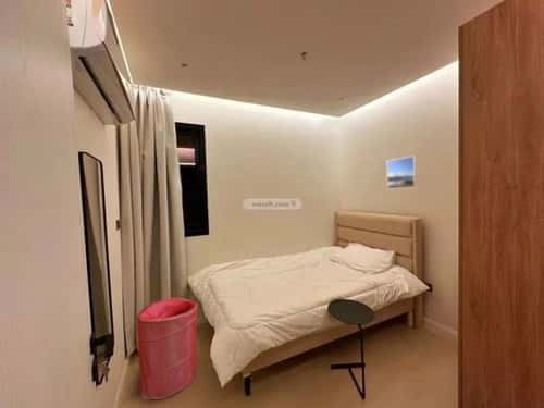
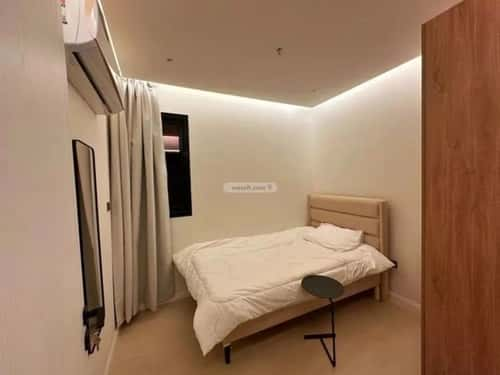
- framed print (400, 173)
- laundry hamper (169, 341)
